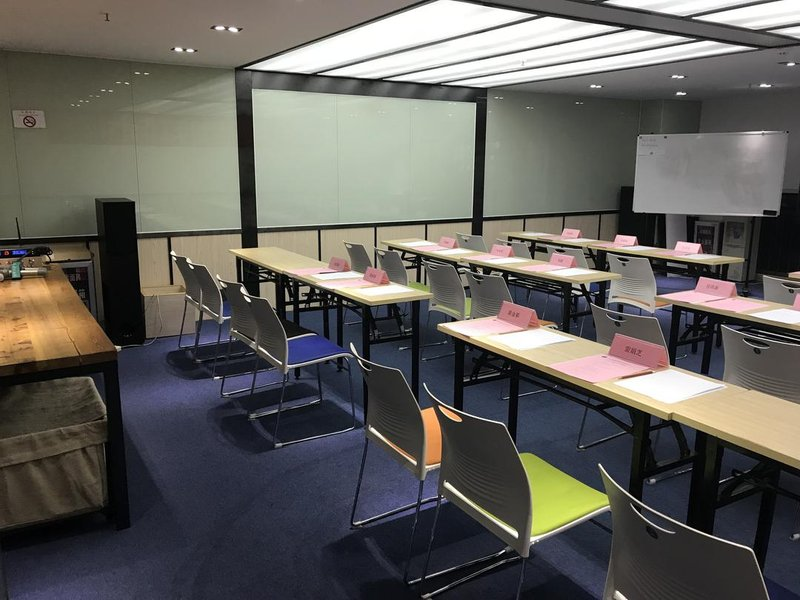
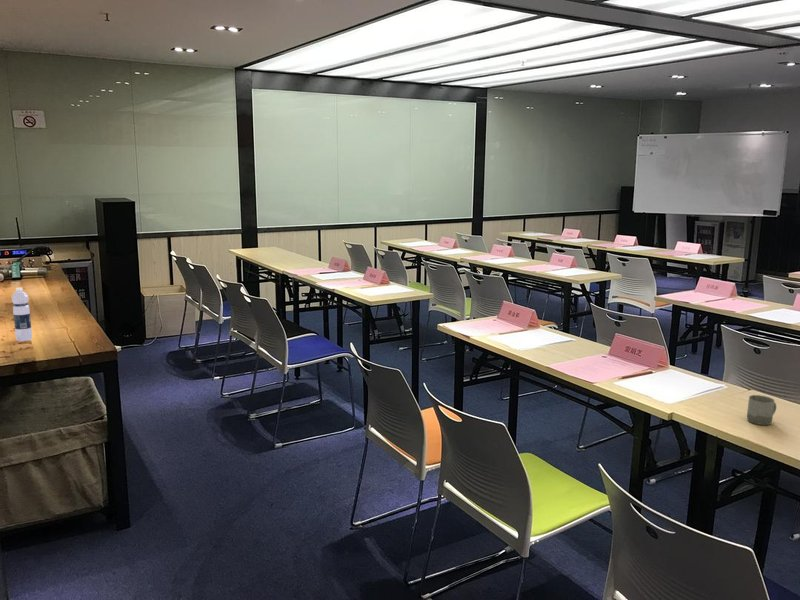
+ cup (763, 409)
+ water bottle (21, 314)
